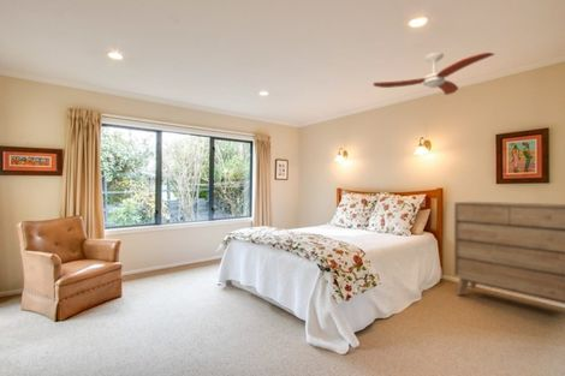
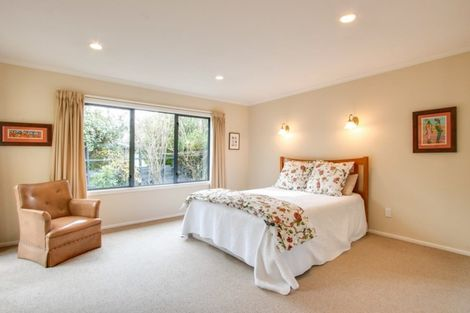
- dresser (515, 252)
- ceiling fan (426, 76)
